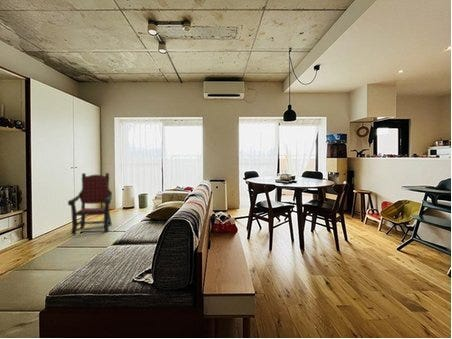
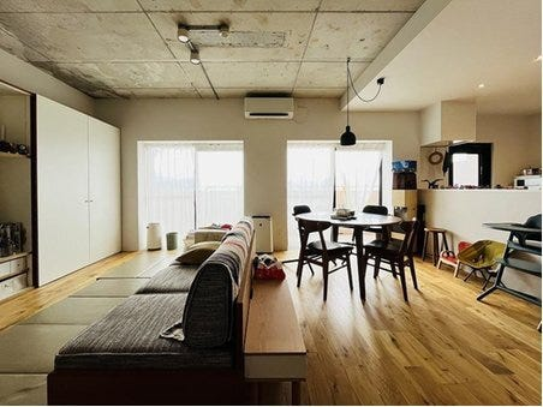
- armchair (93, 201)
